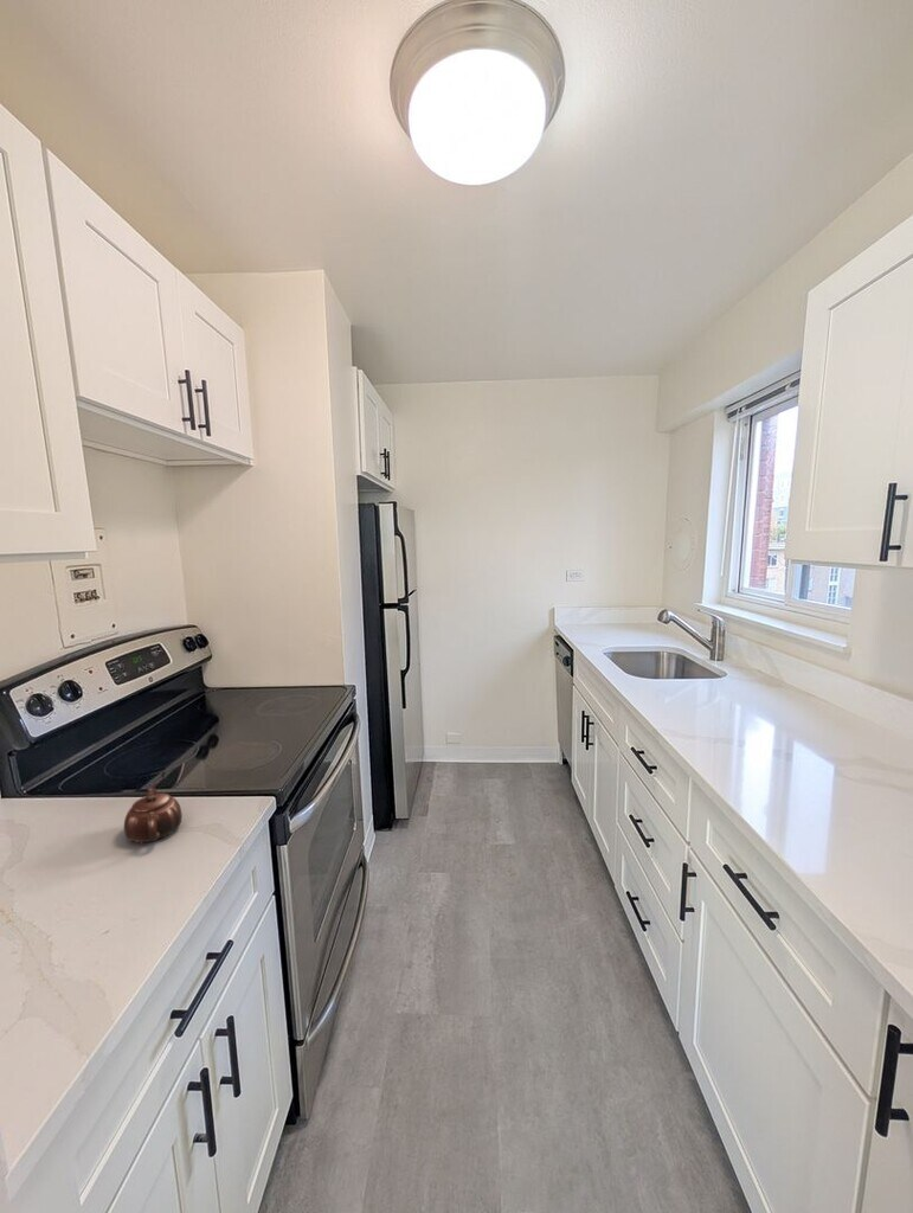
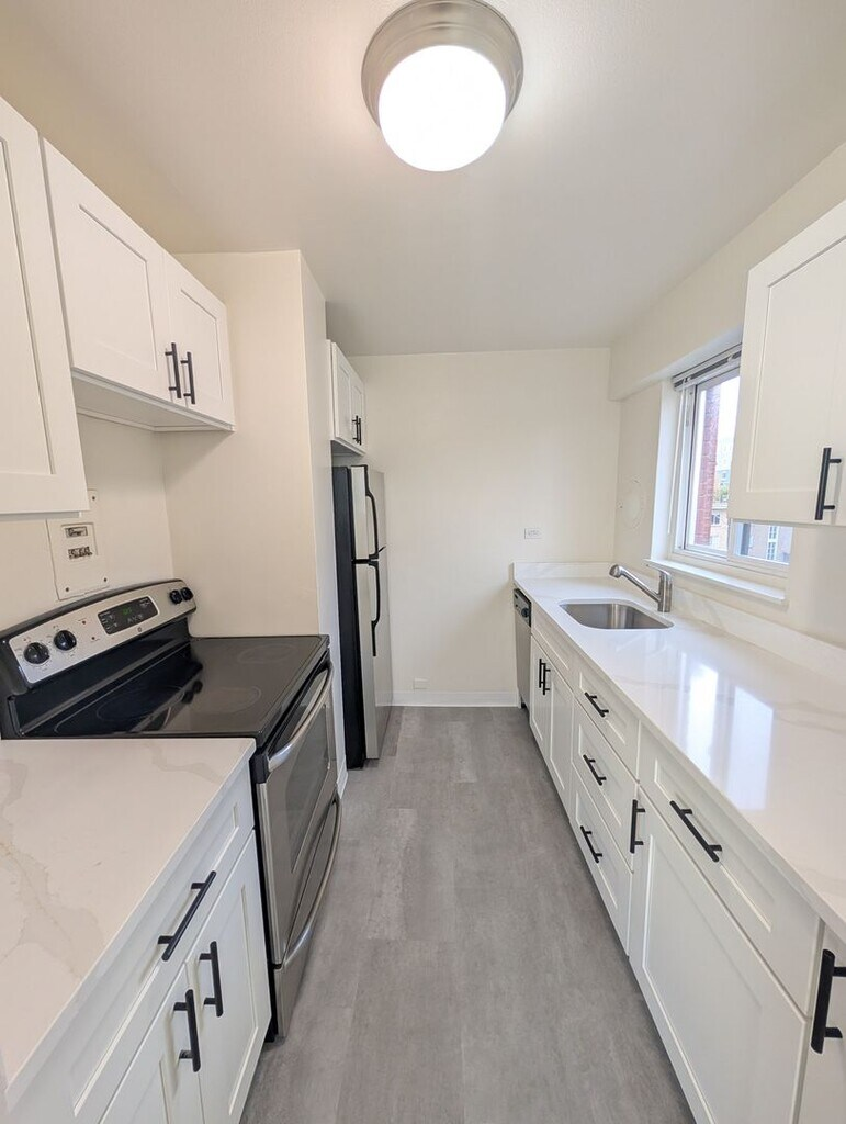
- teapot (152, 811)
